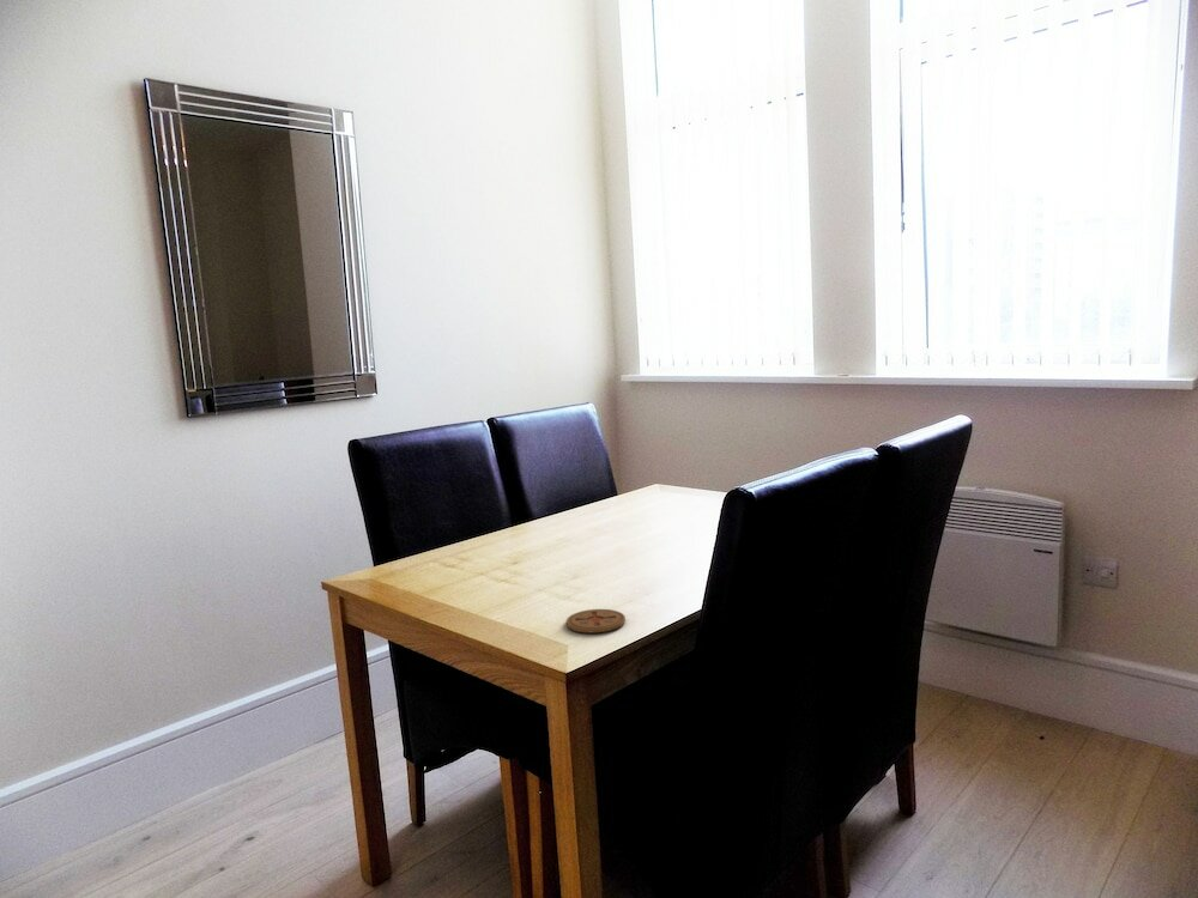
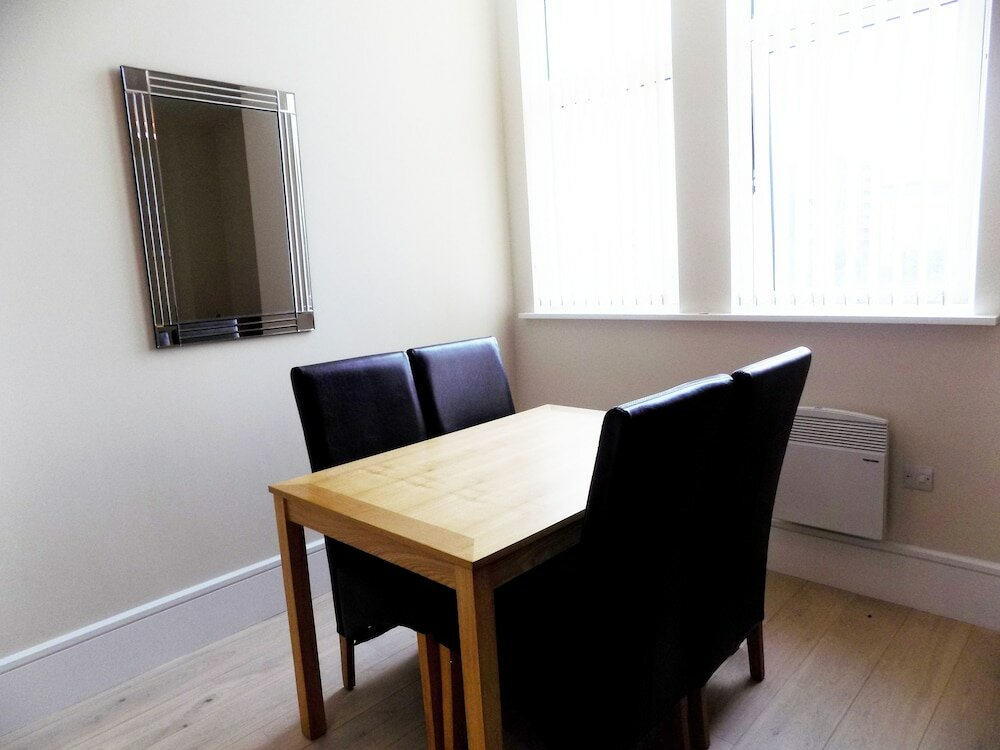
- coaster (595, 620)
